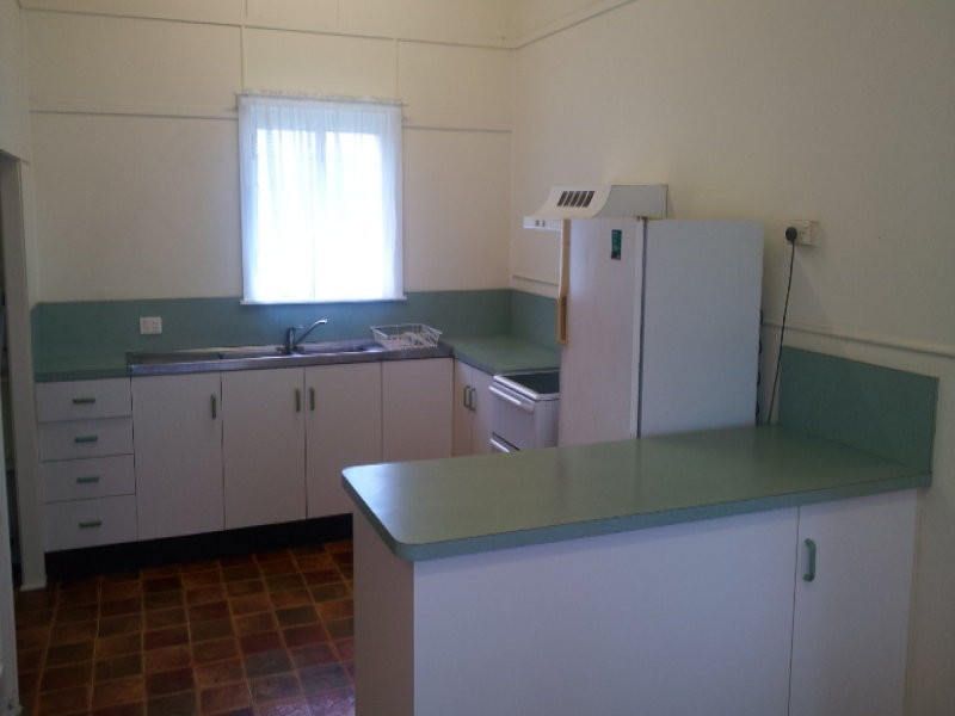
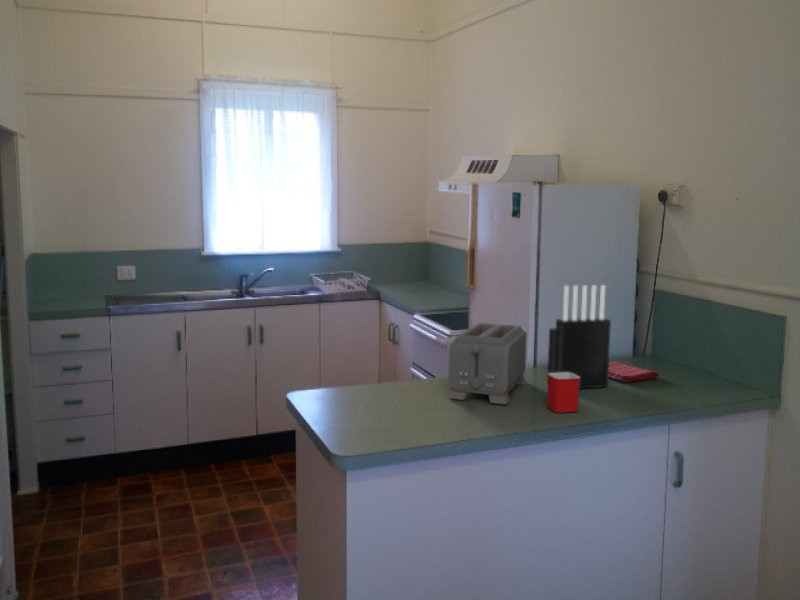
+ mug (560, 390)
+ dish towel (619, 370)
+ knife block (577, 334)
+ toaster (488, 361)
